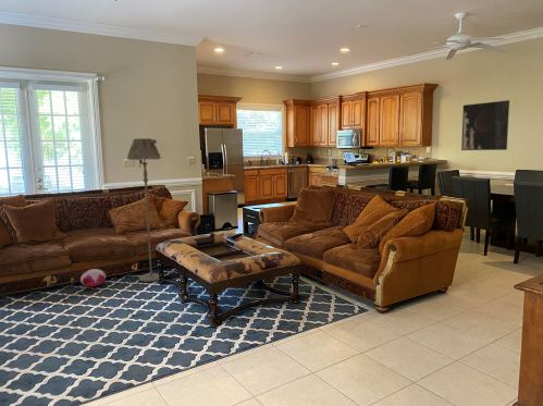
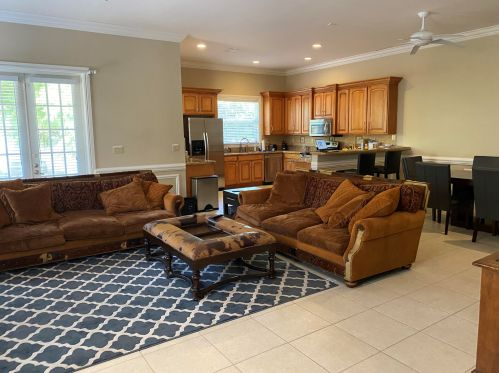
- floor lamp (147, 209)
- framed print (483, 126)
- plush toy (92, 278)
